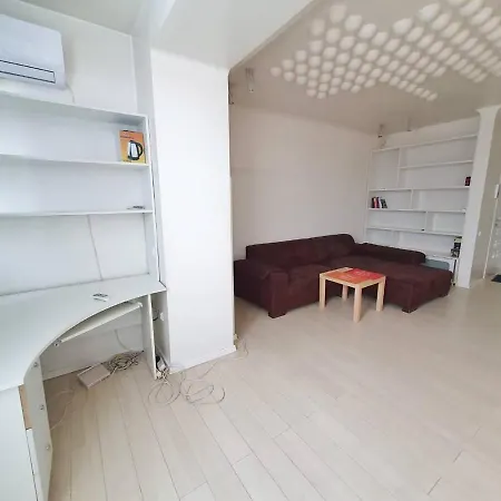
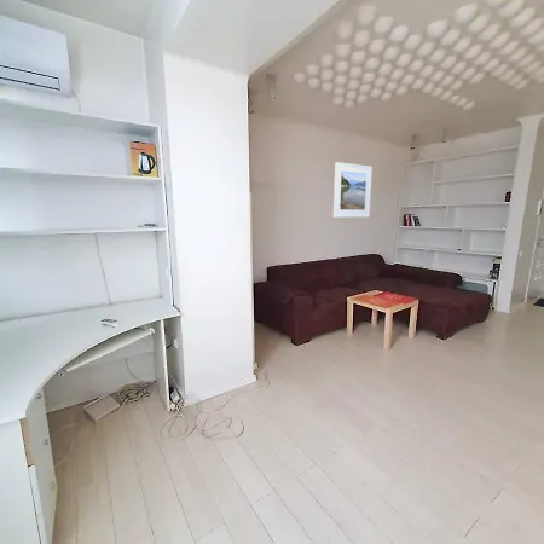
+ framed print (353, 191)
